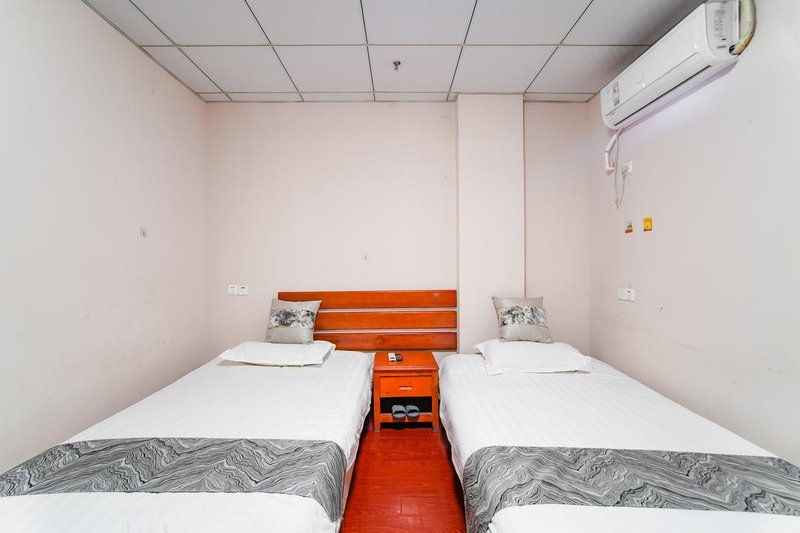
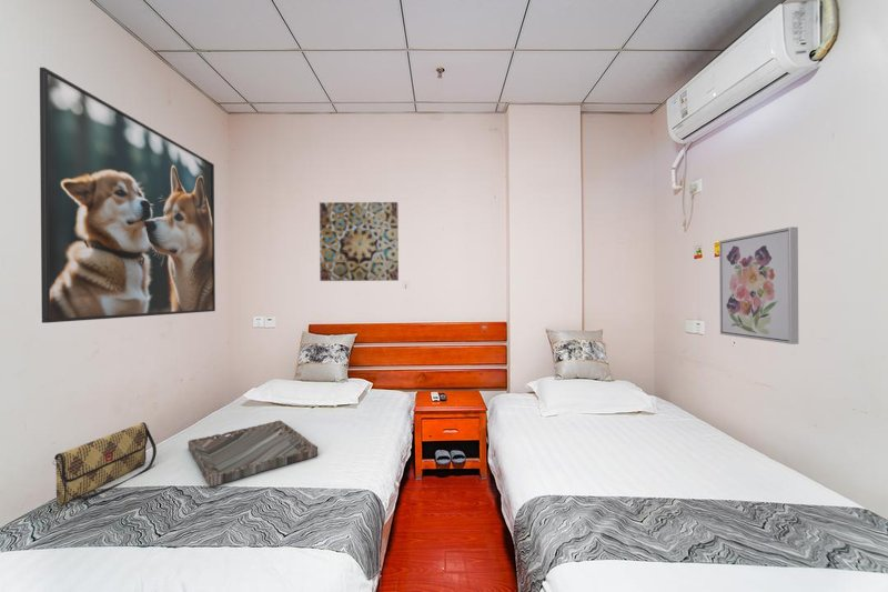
+ shoulder bag (112, 459)
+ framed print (151, 222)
+ tray (251, 446)
+ wall art (359, 241)
+ wall art (754, 287)
